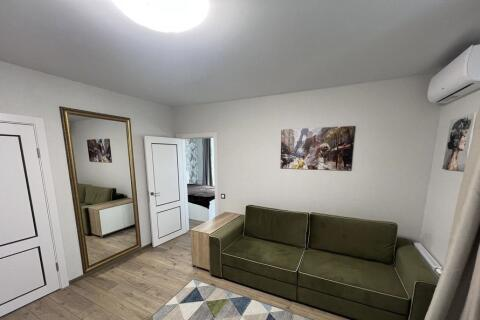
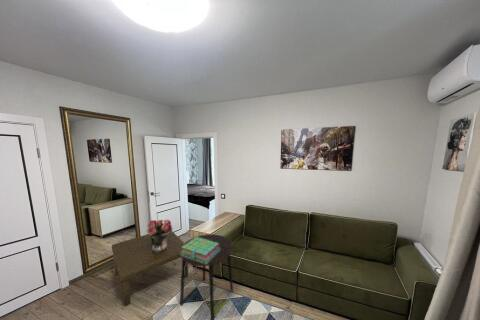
+ side table (209, 272)
+ bouquet (160, 234)
+ coffee table (150, 260)
+ stack of books (200, 248)
